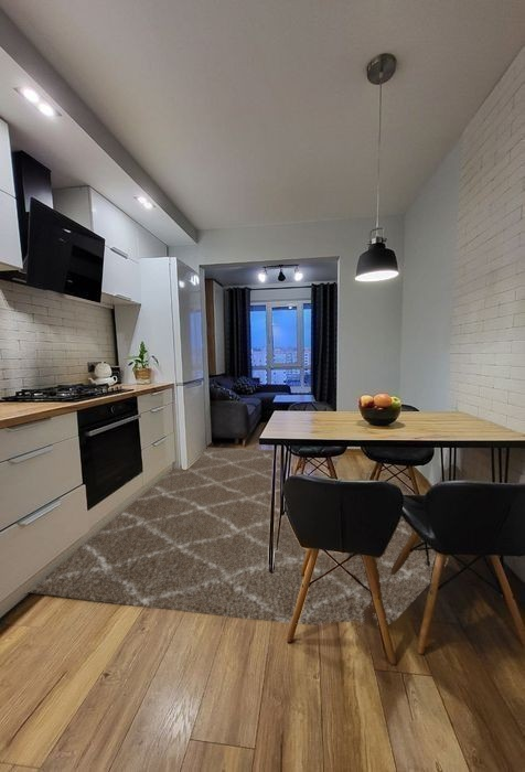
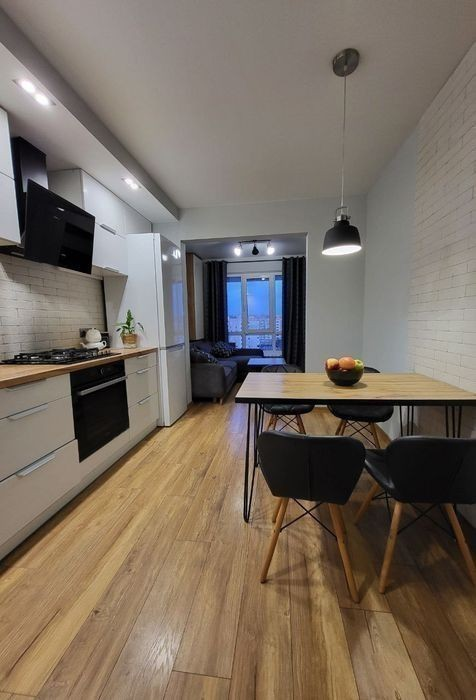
- rug (233, 494)
